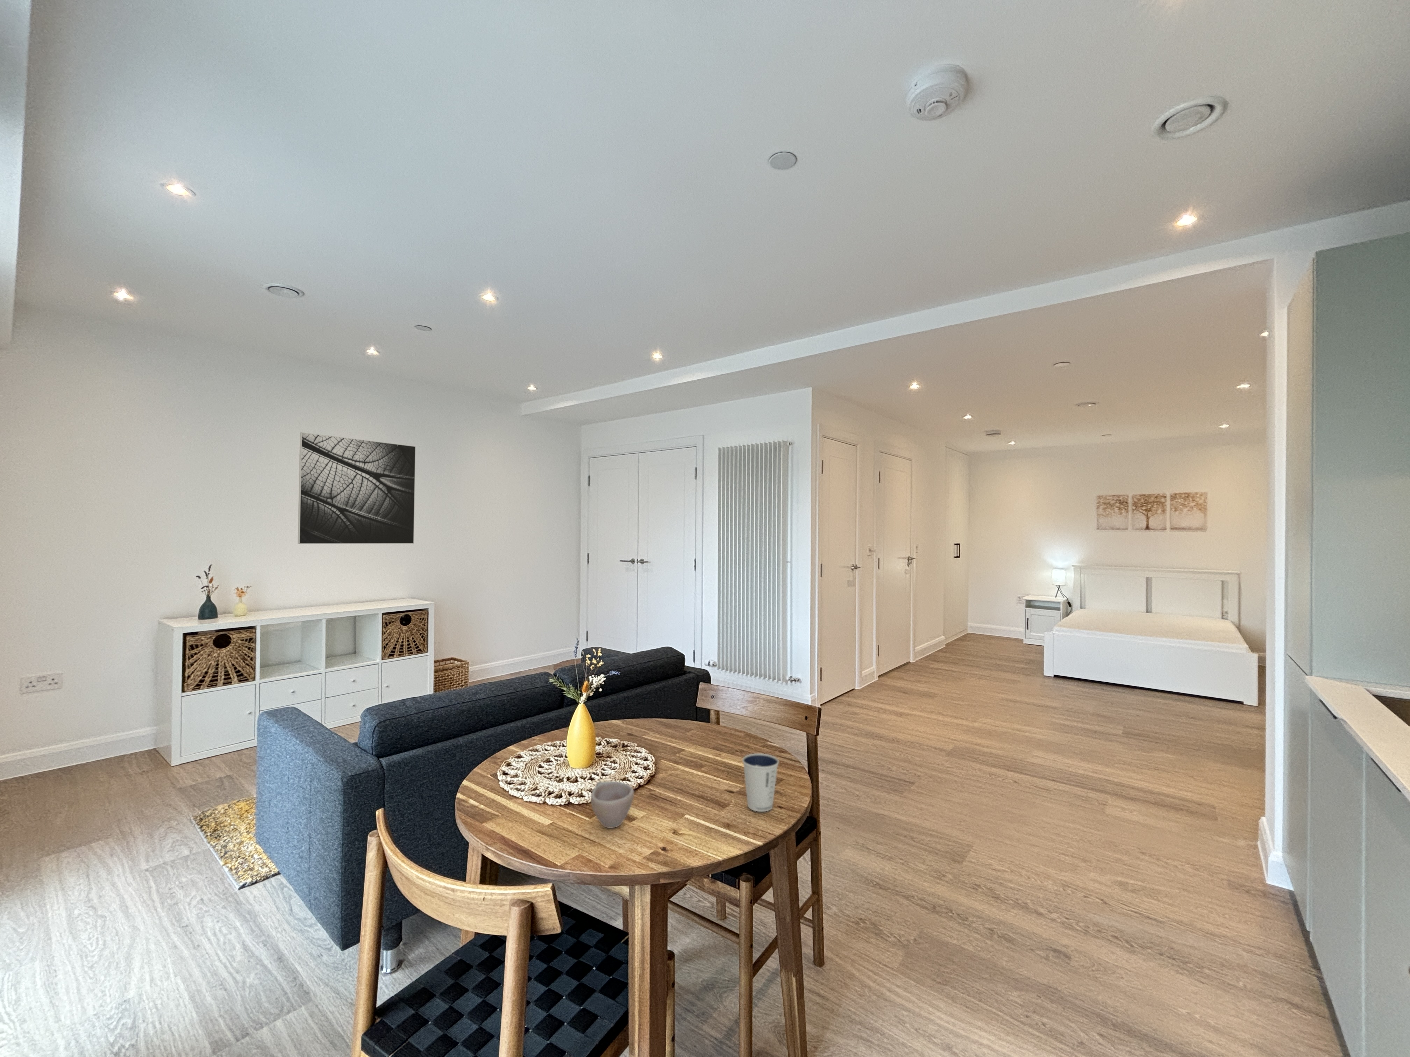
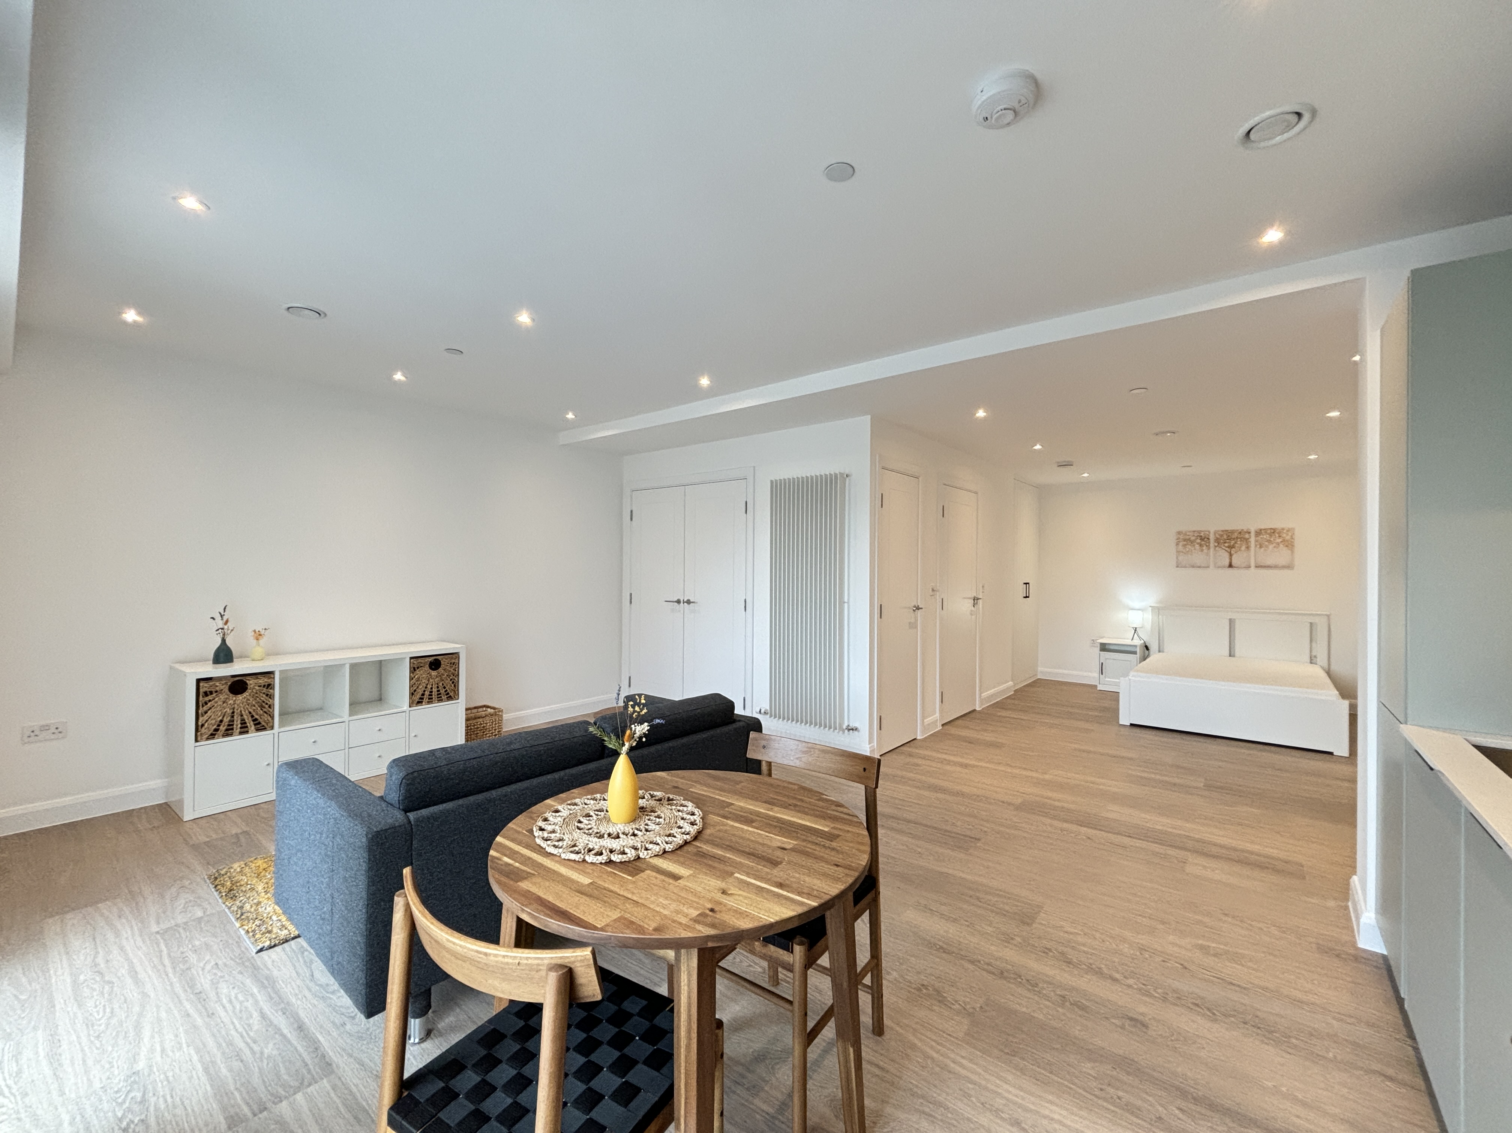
- dixie cup (761, 783)
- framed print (361, 492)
- cup (608, 805)
